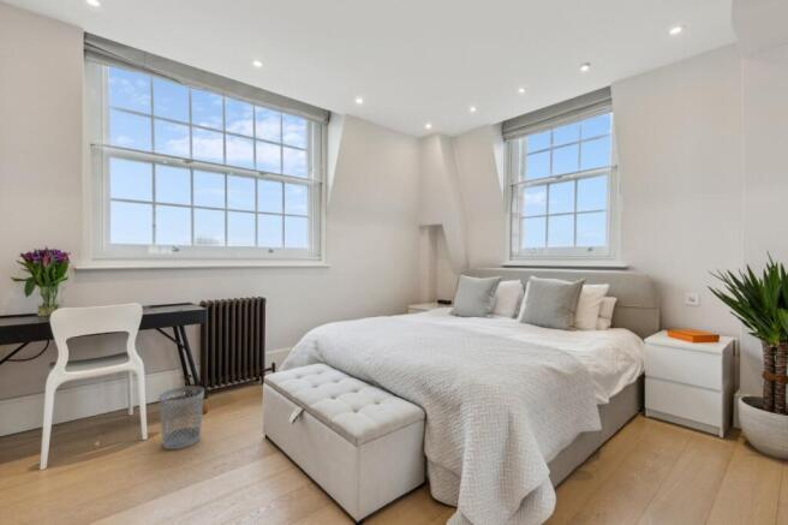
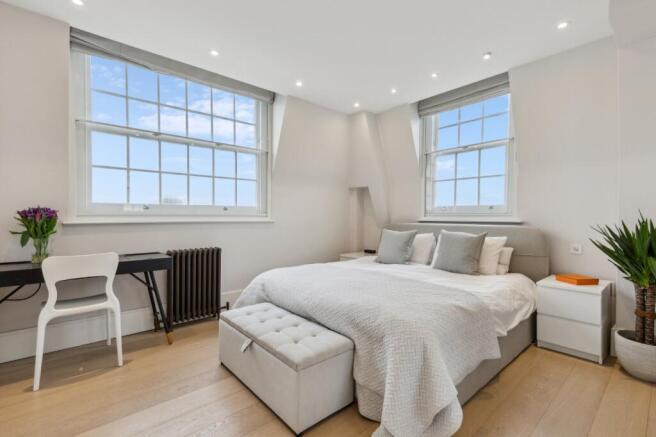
- wastebasket (181, 417)
